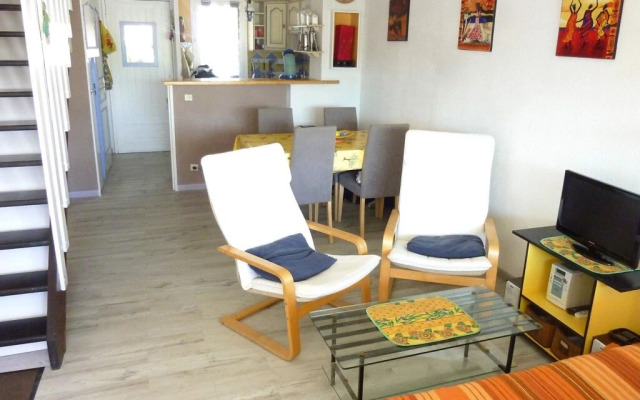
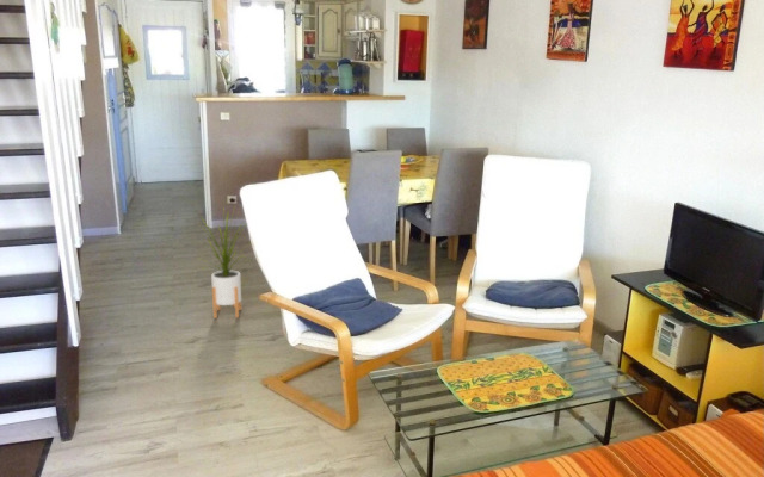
+ house plant (223, 261)
